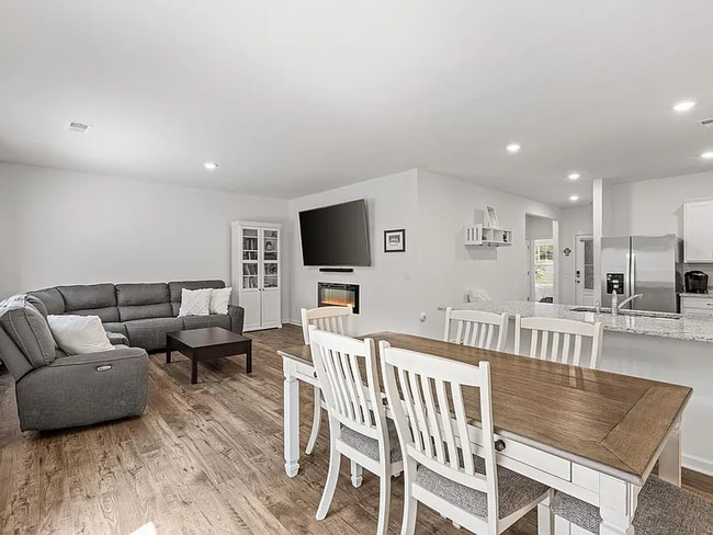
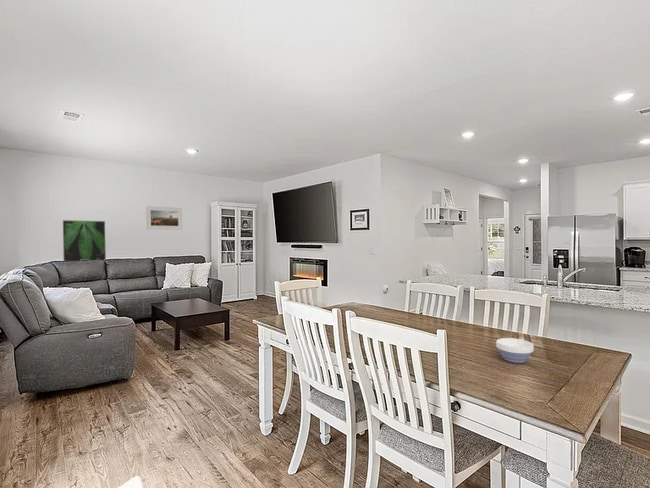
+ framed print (84, 241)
+ bowl (514, 351)
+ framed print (164, 218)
